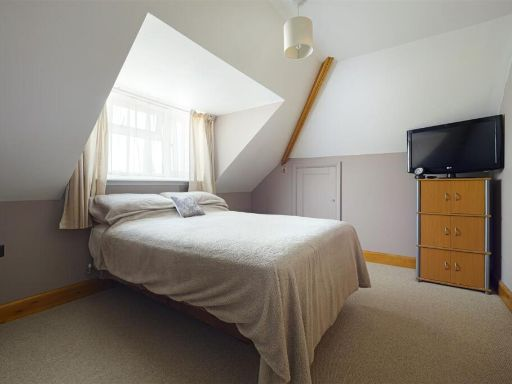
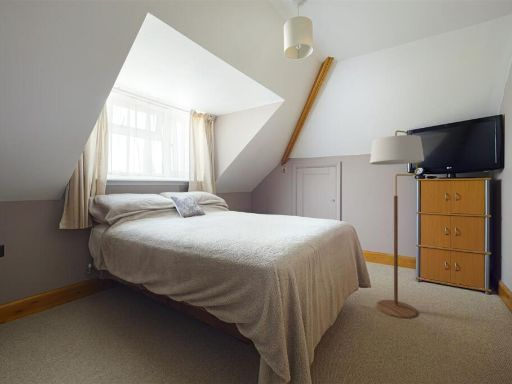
+ floor lamp (397, 219)
